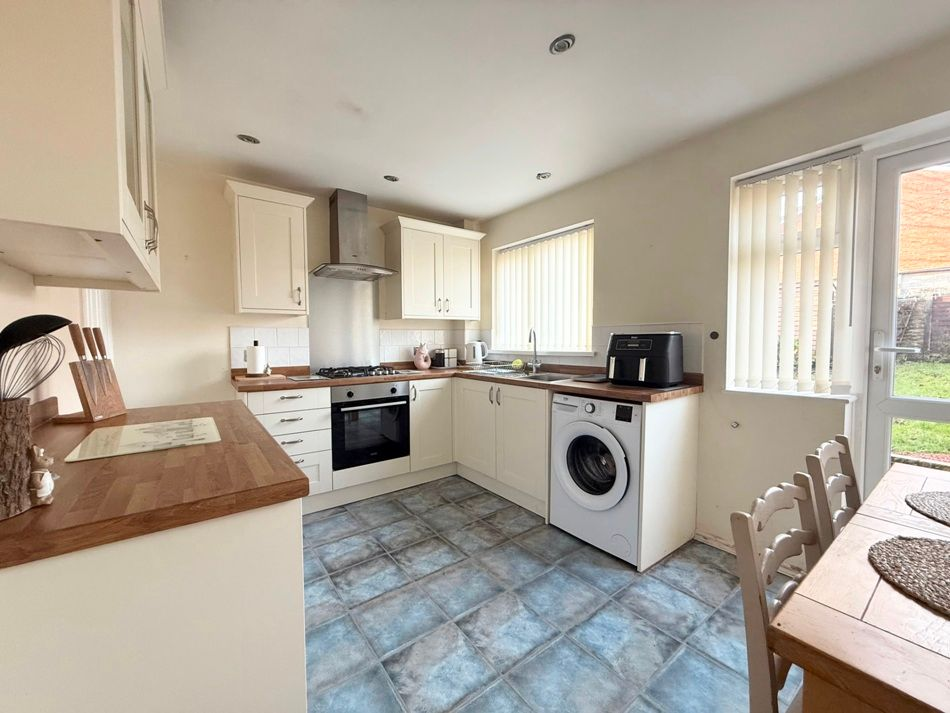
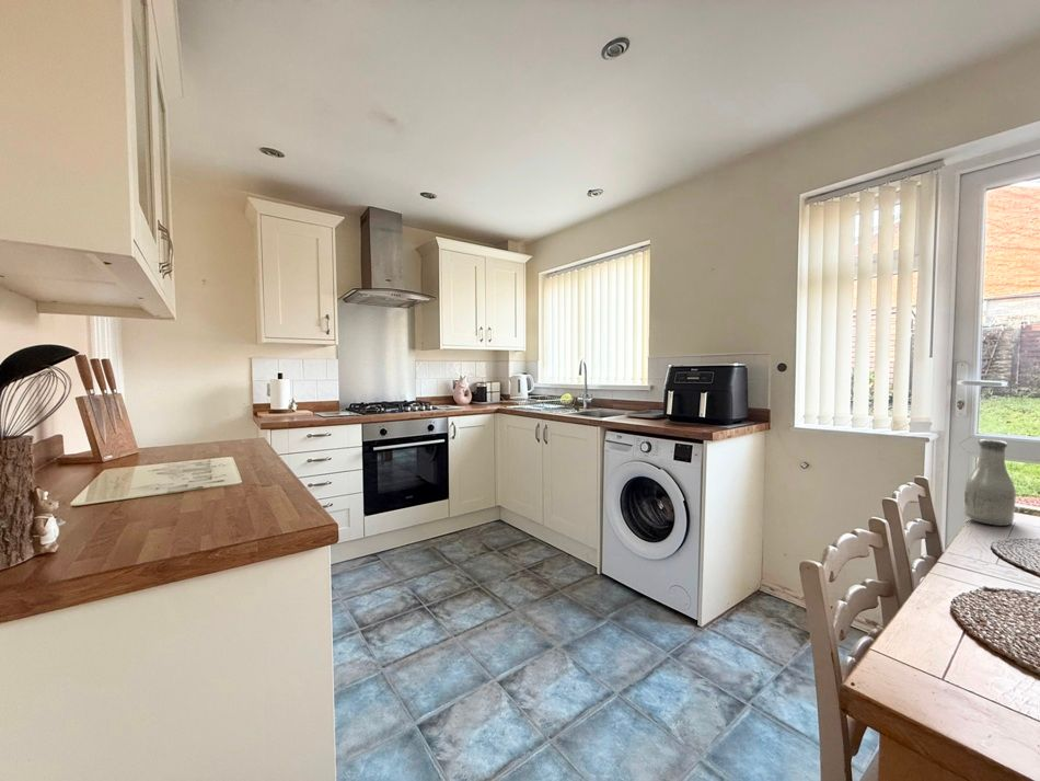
+ bottle (990, 481)
